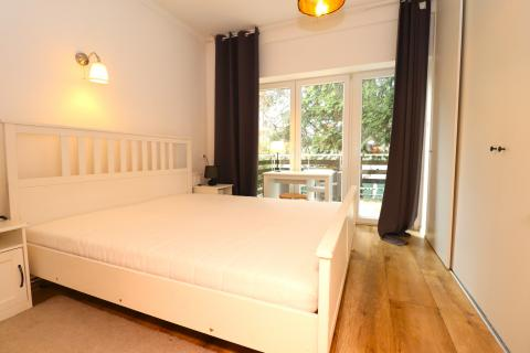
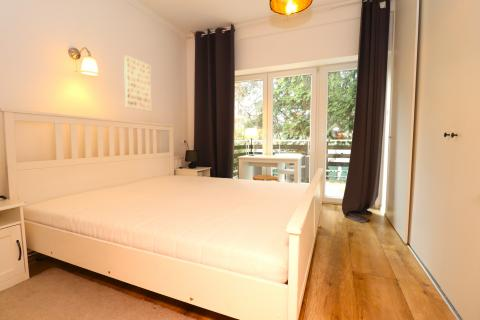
+ wall art (138, 85)
